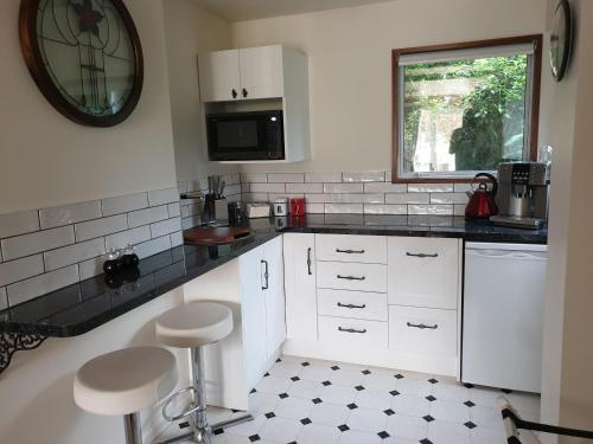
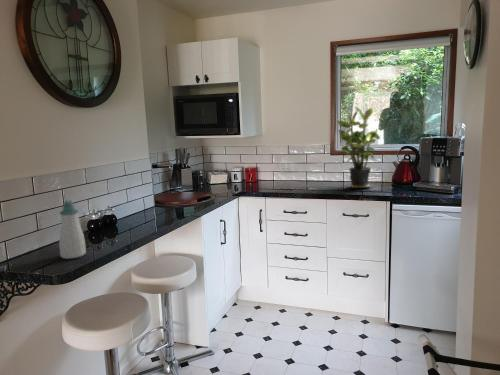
+ potted plant (356, 147)
+ soap bottle (70, 228)
